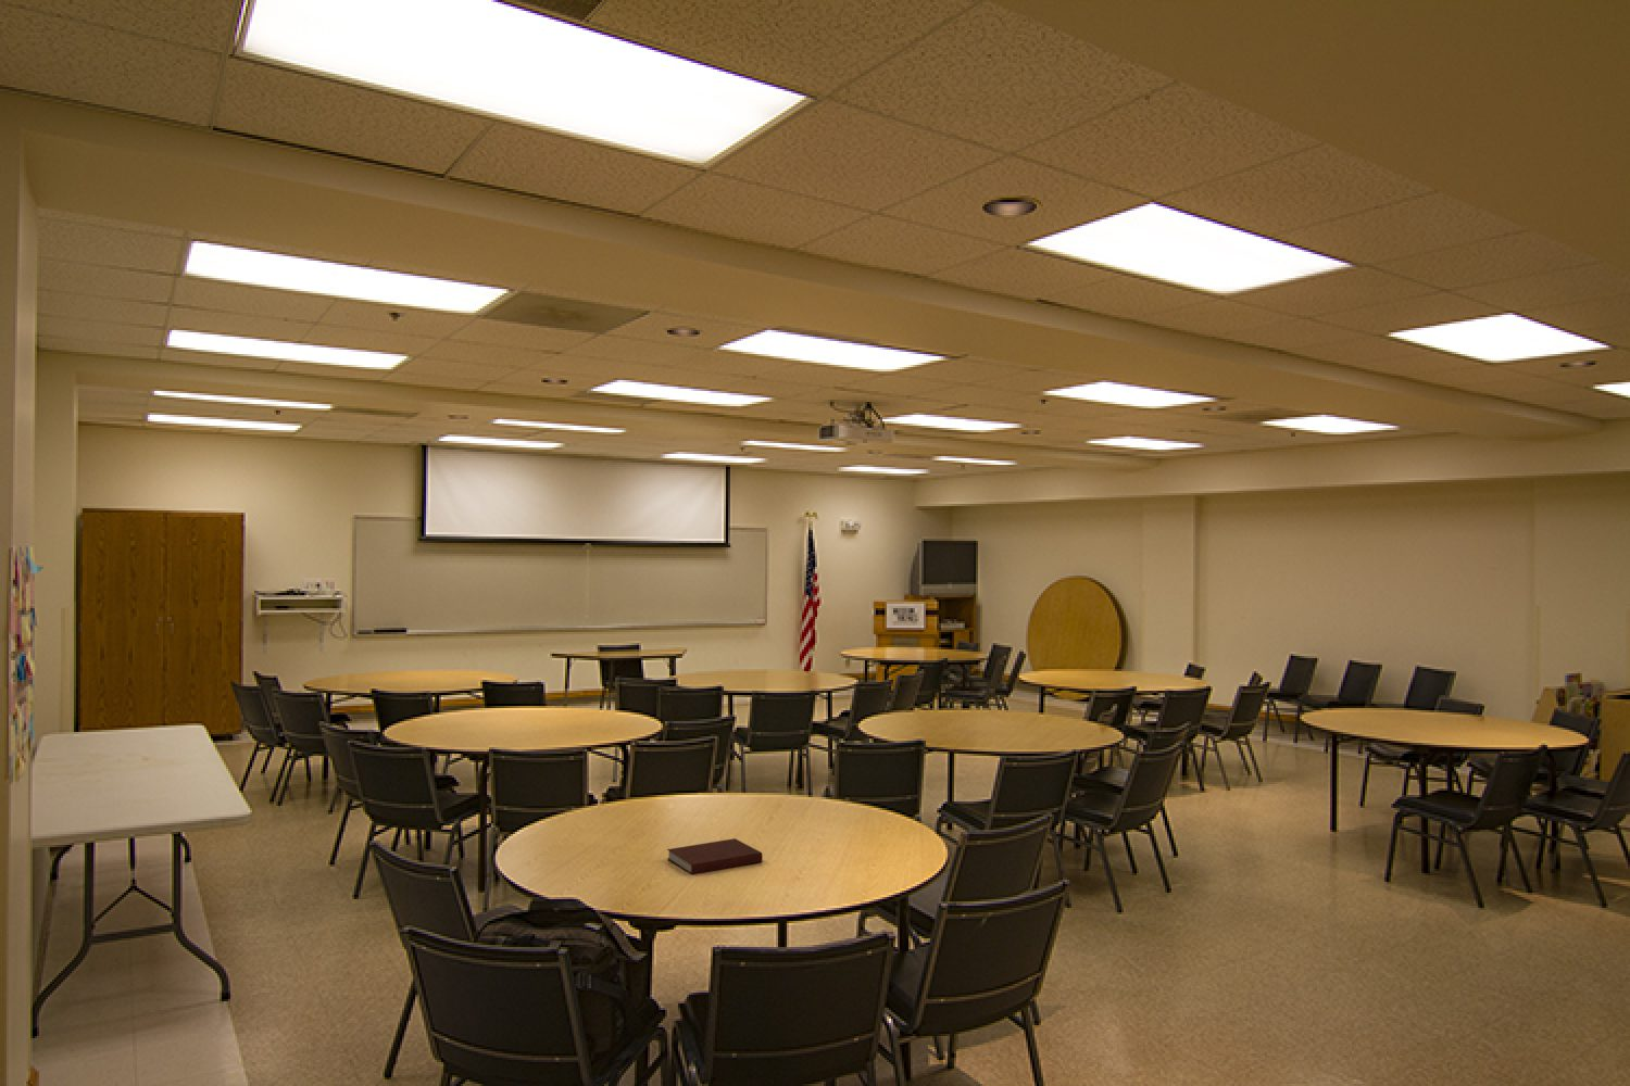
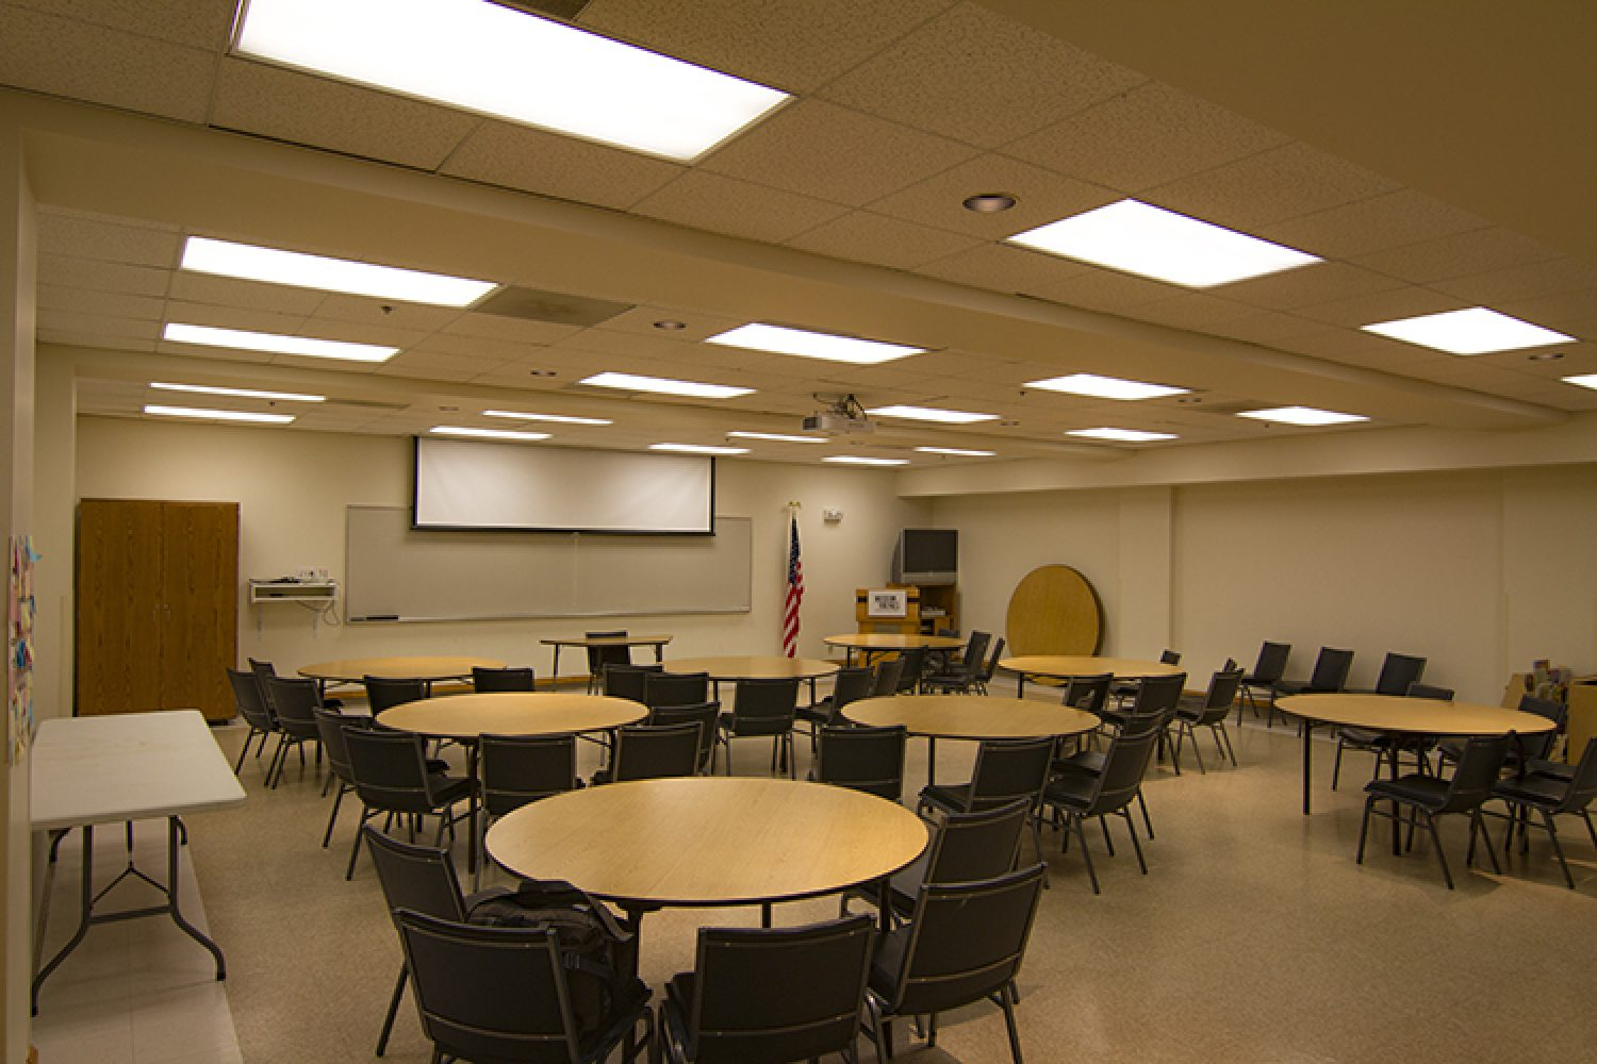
- notebook (714, 856)
